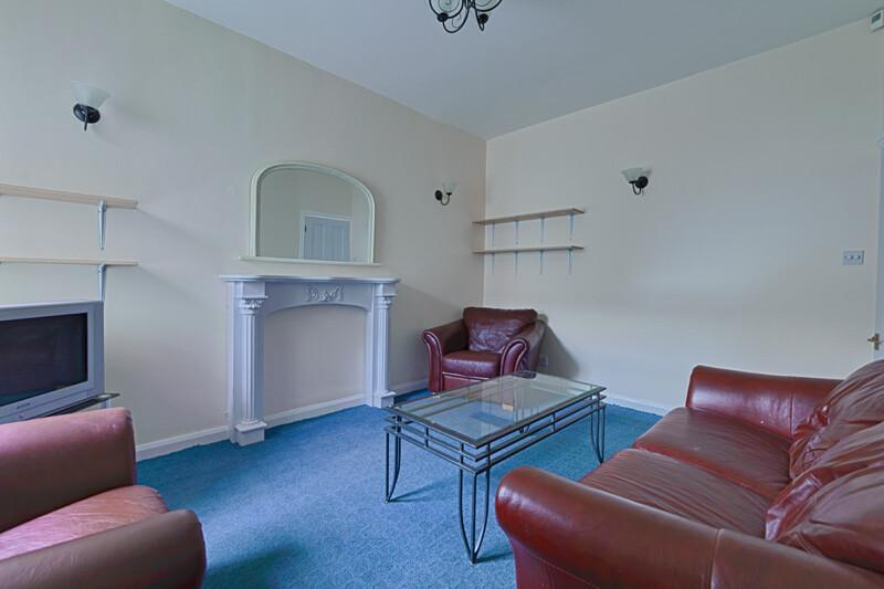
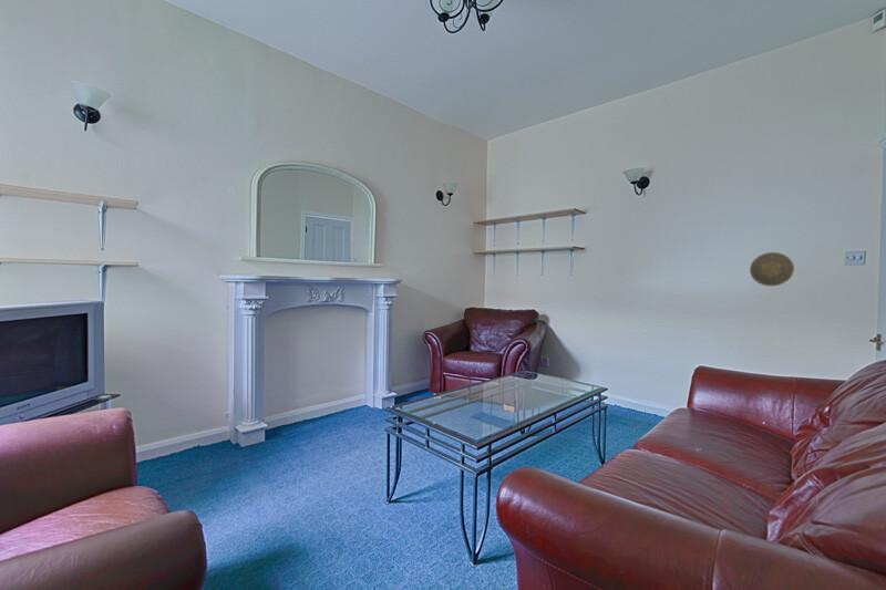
+ decorative plate (771, 269)
